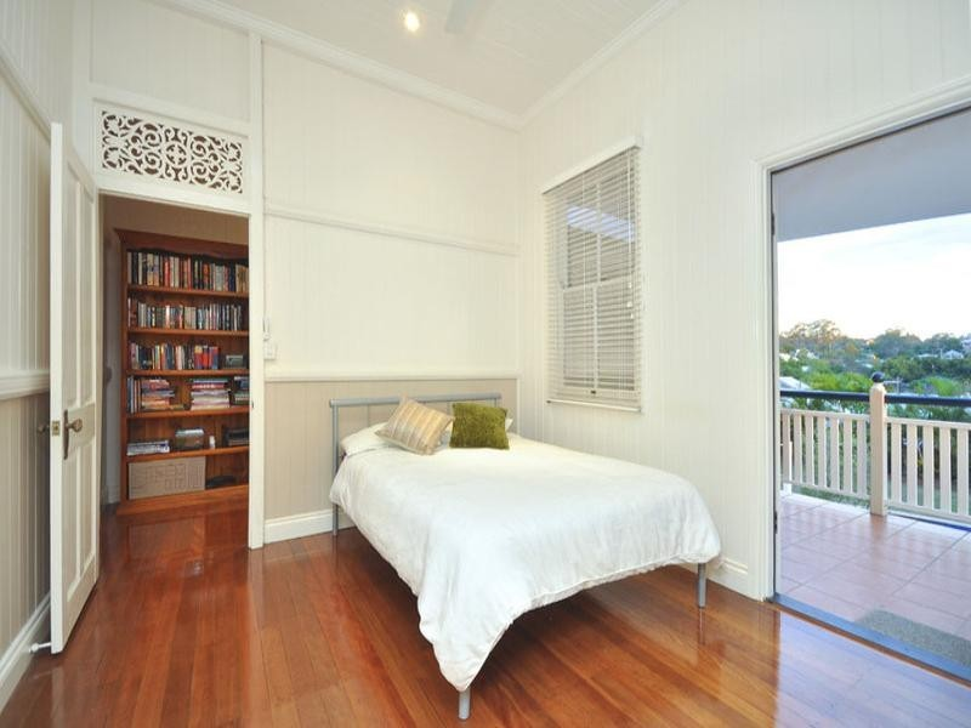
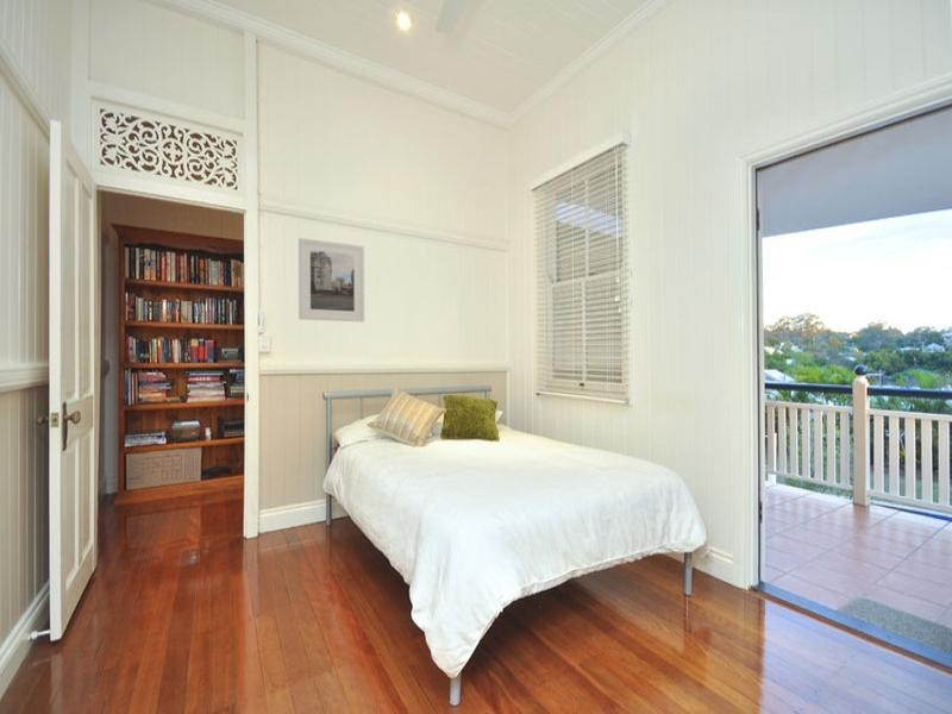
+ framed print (332, 281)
